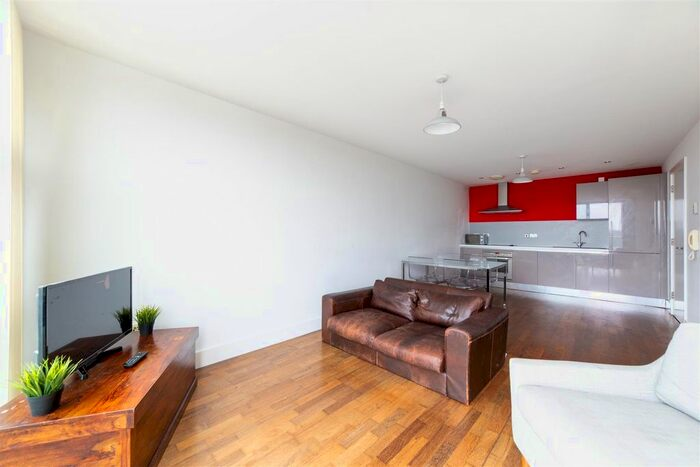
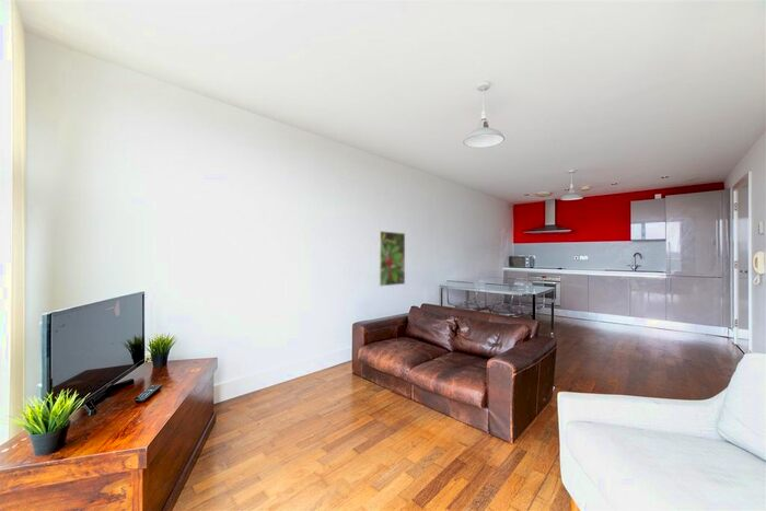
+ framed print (392, 258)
